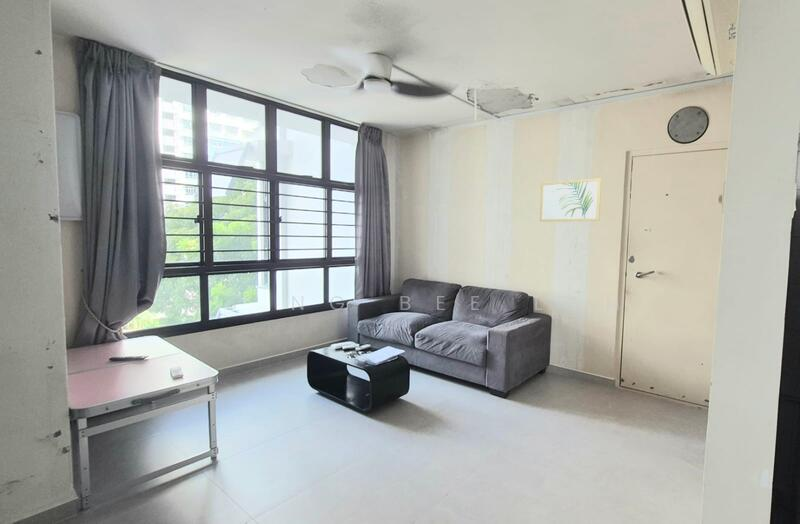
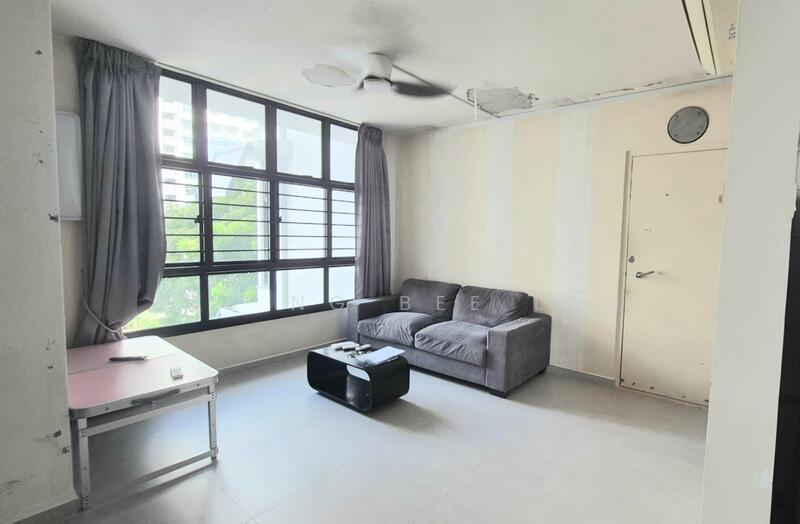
- wall art (569, 201)
